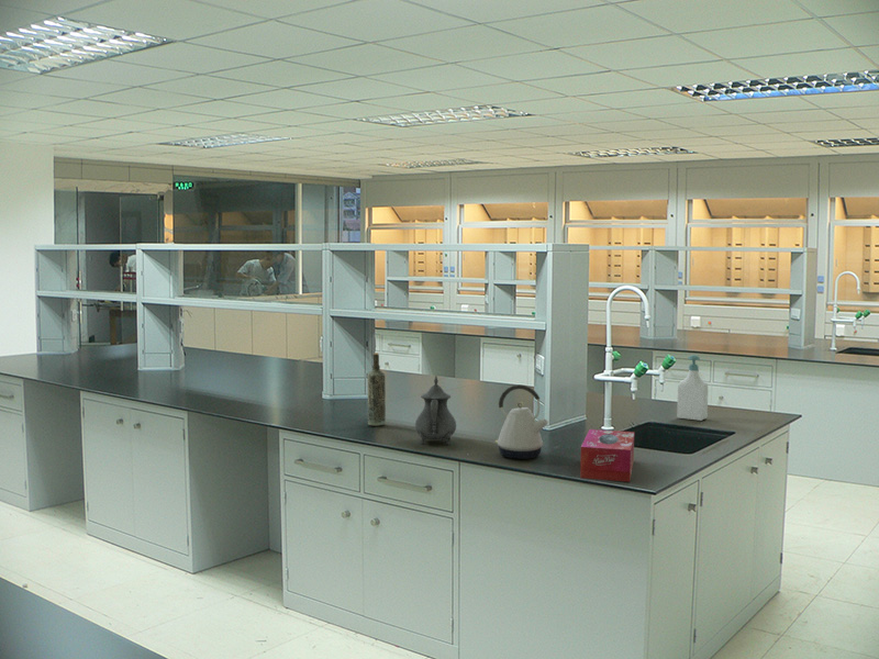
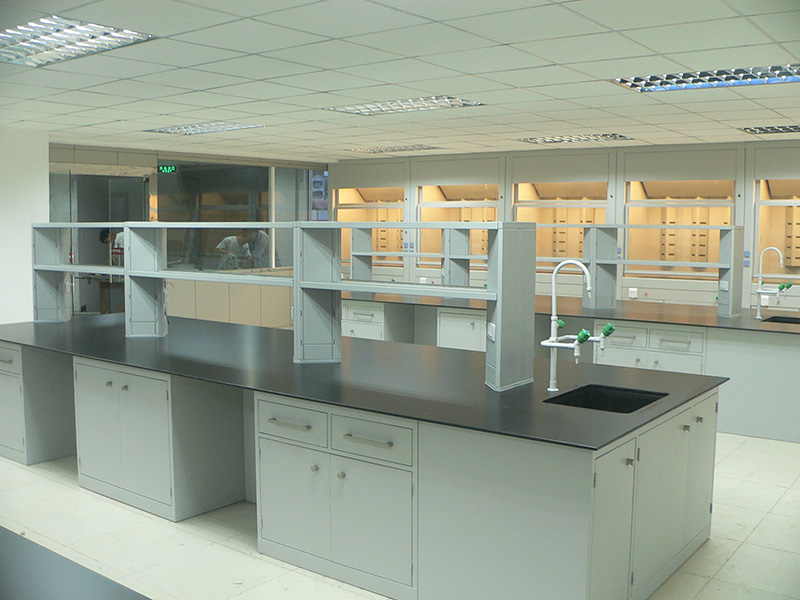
- kettle (522, 420)
- soap bottle (693, 386)
- tissue box (608, 454)
- teapot (435, 407)
- bottle (376, 389)
